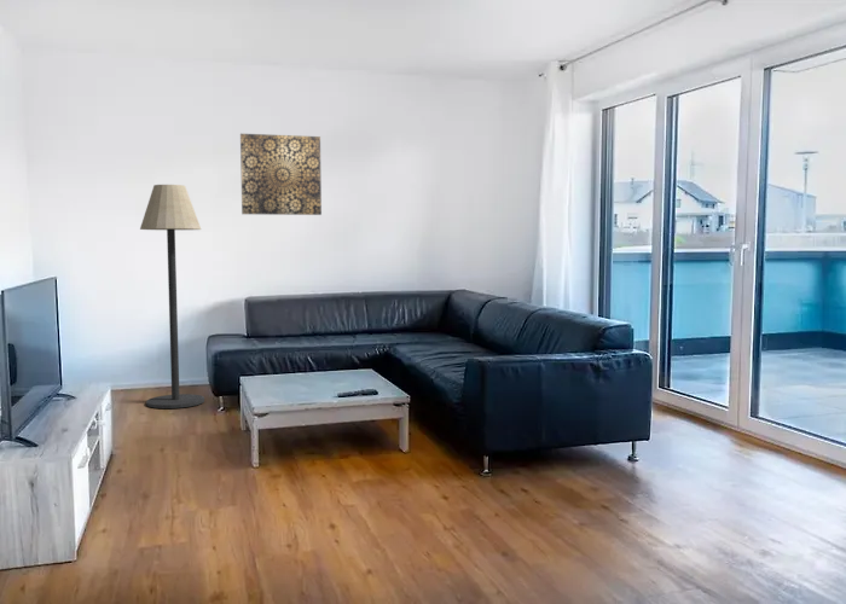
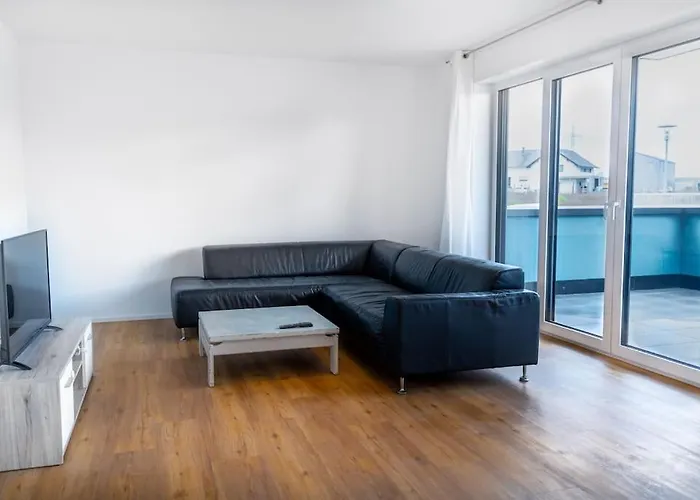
- floor lamp (172, 295)
- wall art (280, 174)
